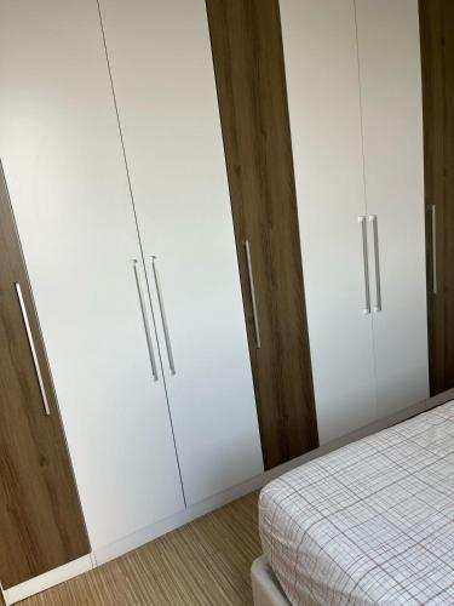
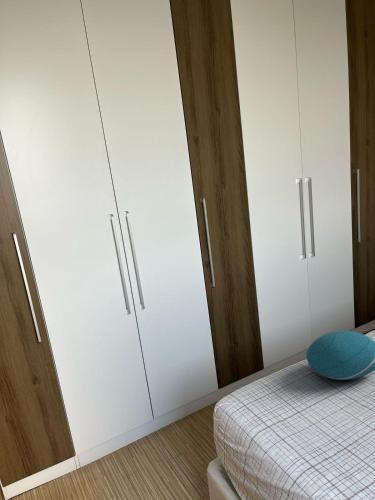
+ cushion (342, 353)
